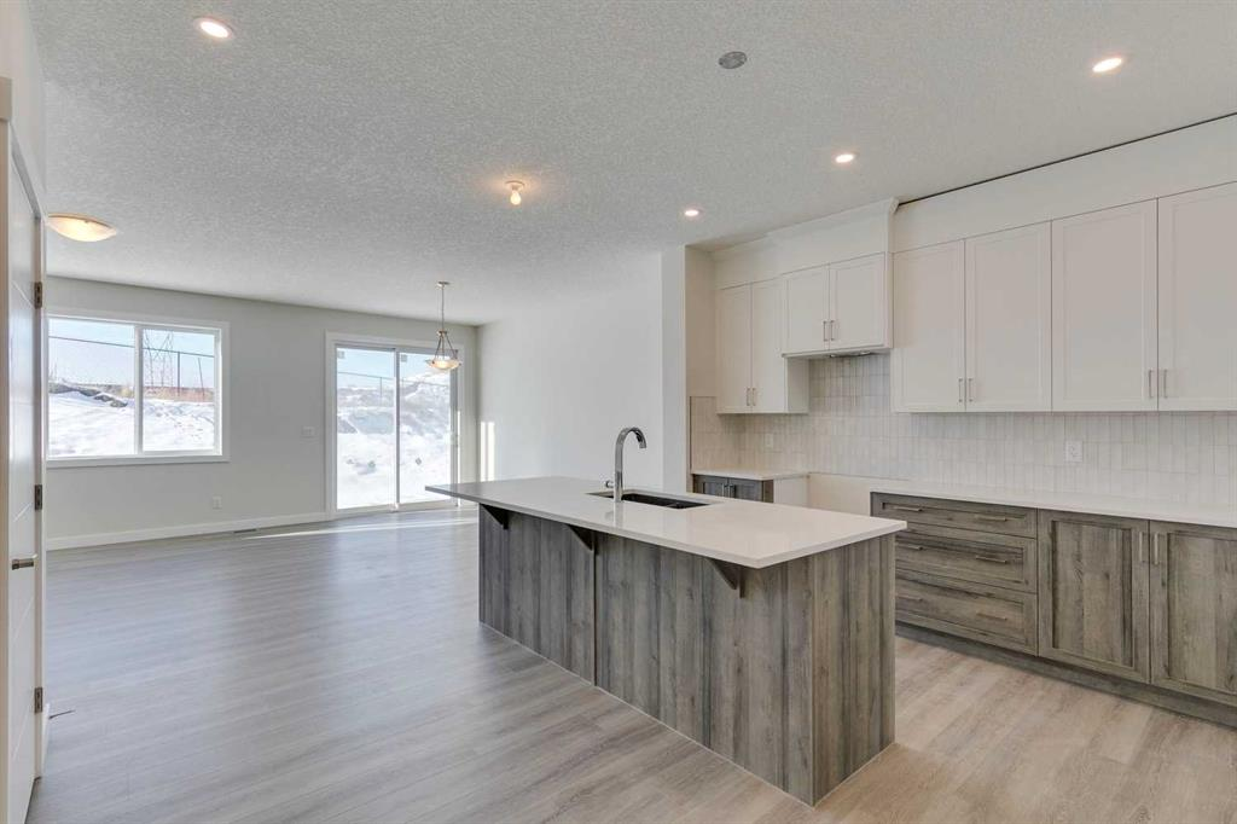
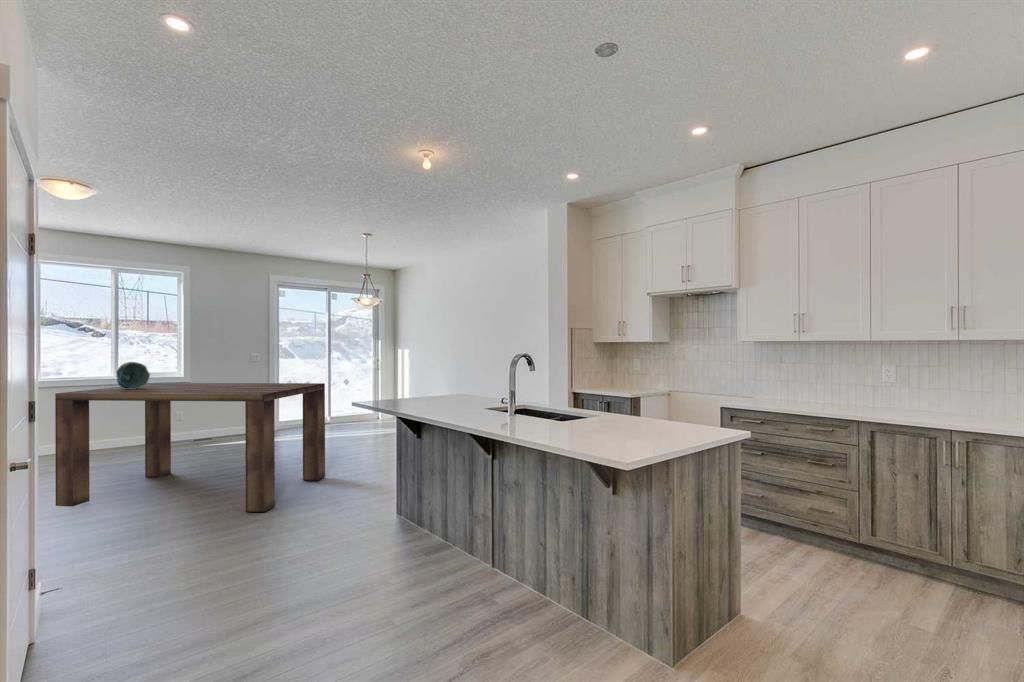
+ decorative bowl (133, 374)
+ dining table (170, 438)
